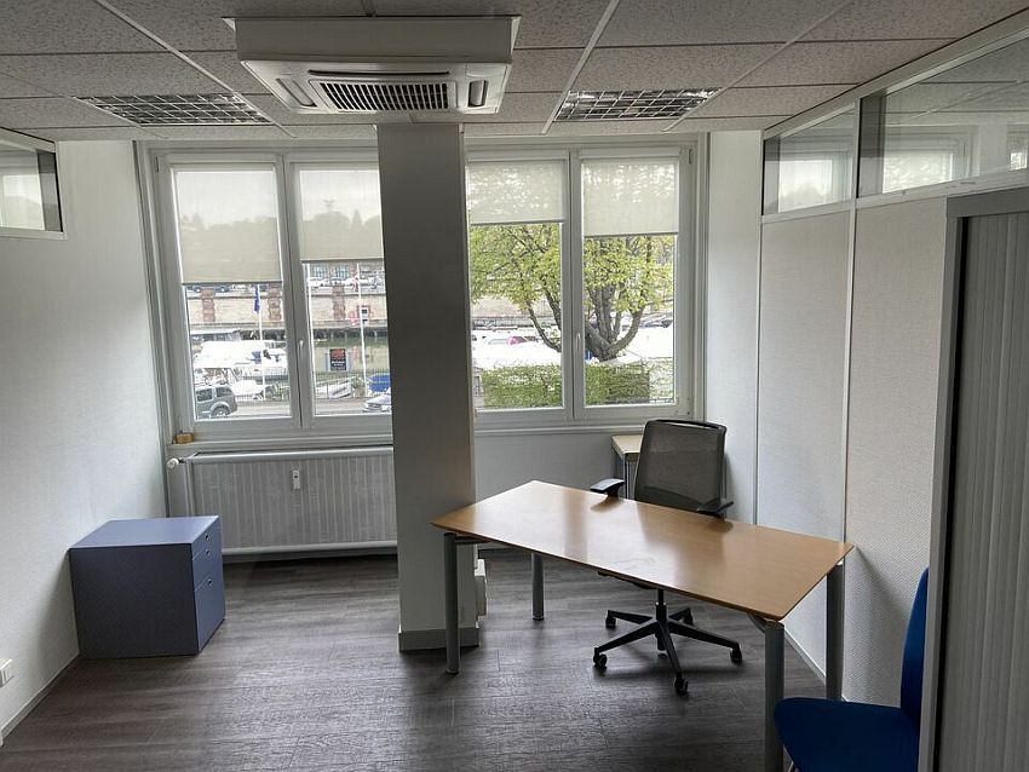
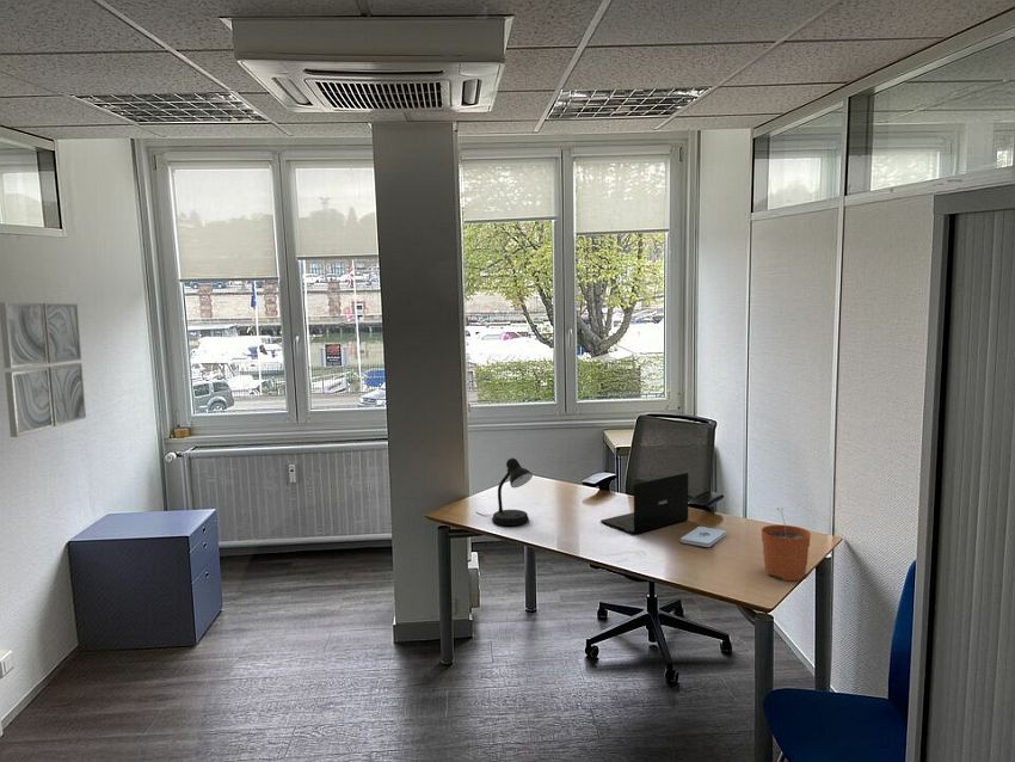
+ notepad (703, 536)
+ desk lamp (498, 486)
+ laptop (644, 497)
+ plant pot (785, 541)
+ wall art (45, 367)
